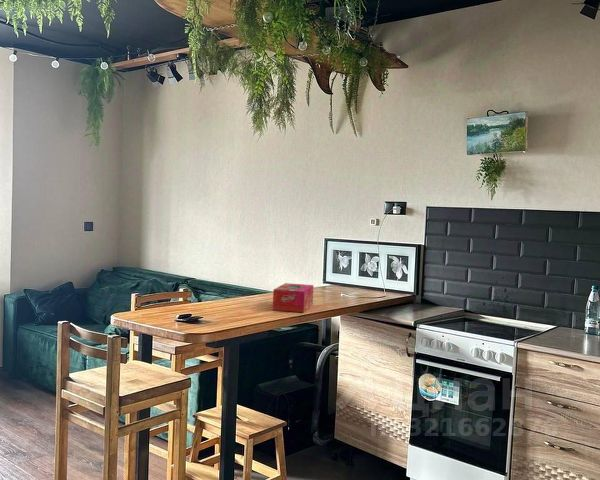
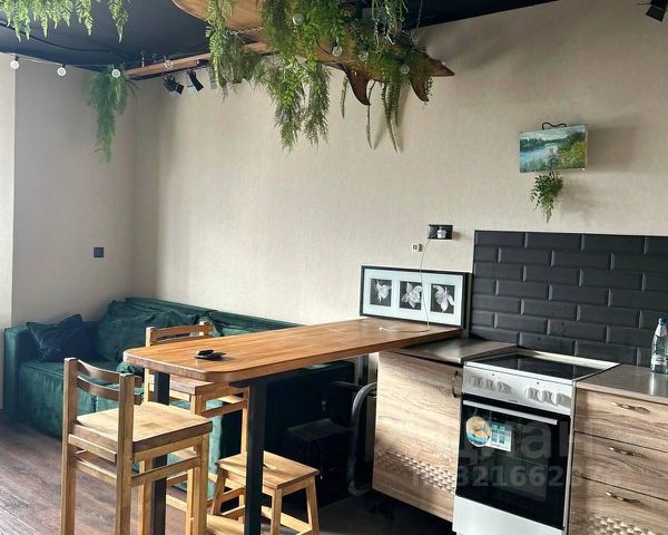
- tissue box (293, 297)
